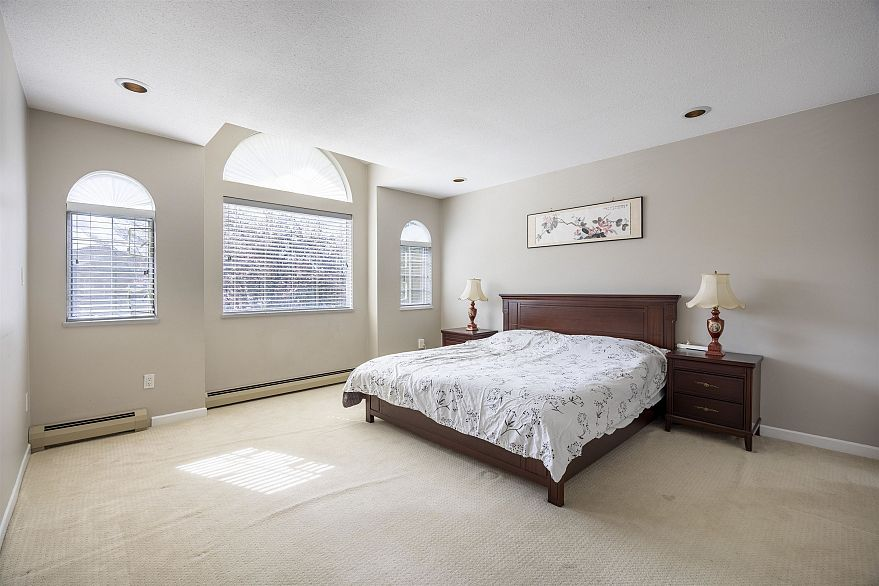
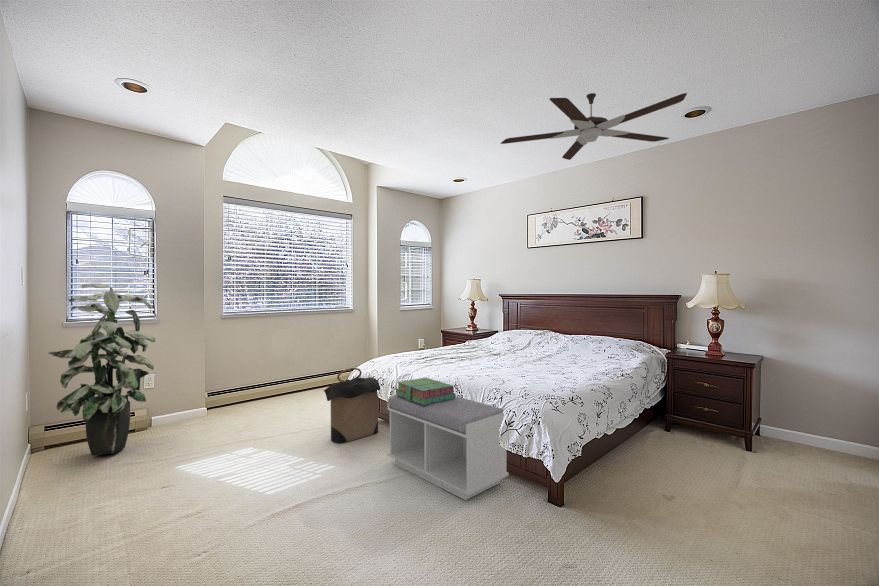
+ stack of books (424, 390)
+ indoor plant (104, 367)
+ laundry hamper (355, 400)
+ ceiling fan (583, 119)
+ bench (443, 437)
